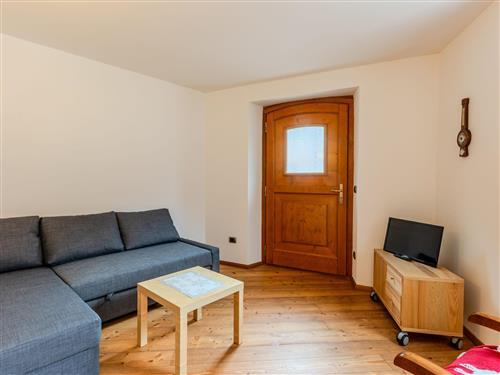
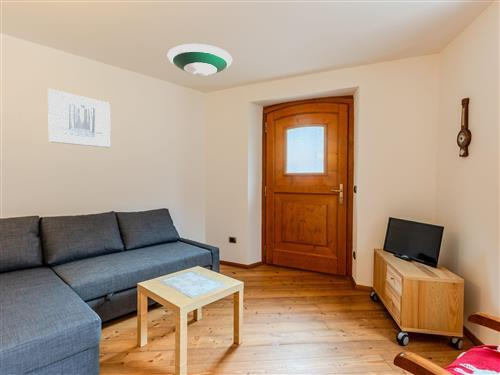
+ wall art (82, 120)
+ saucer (200, 66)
